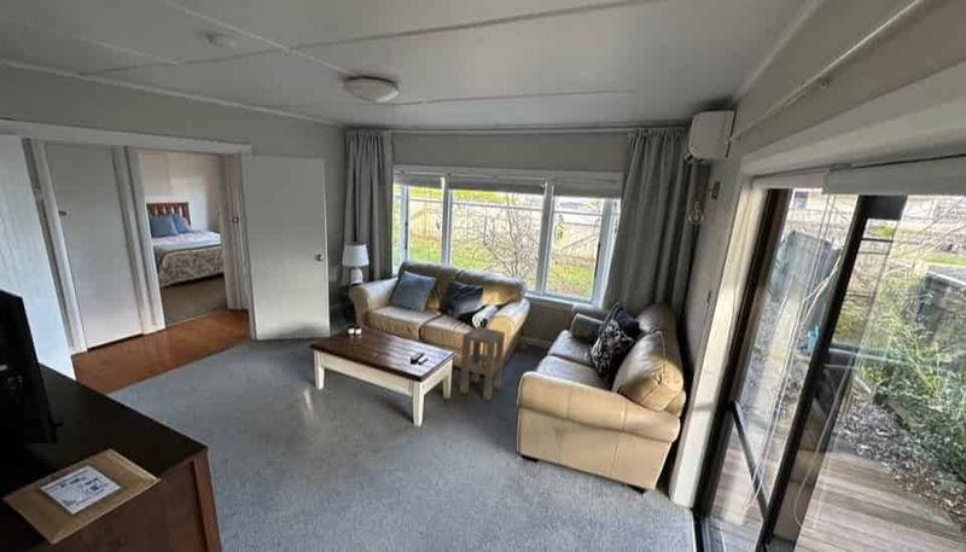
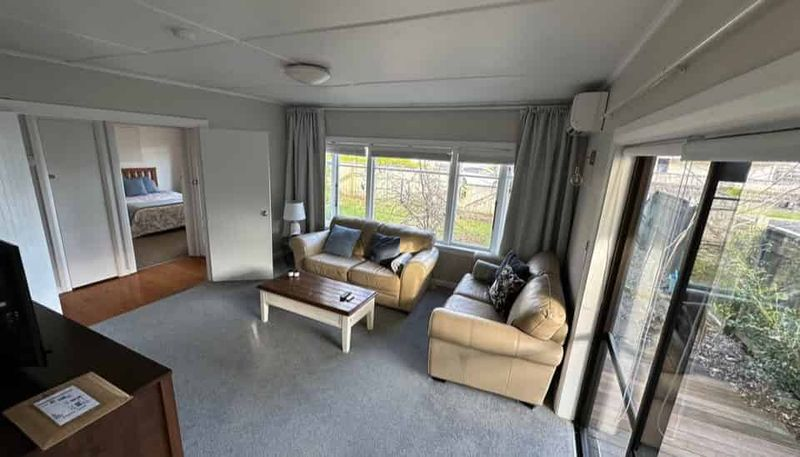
- side table (482, 361)
